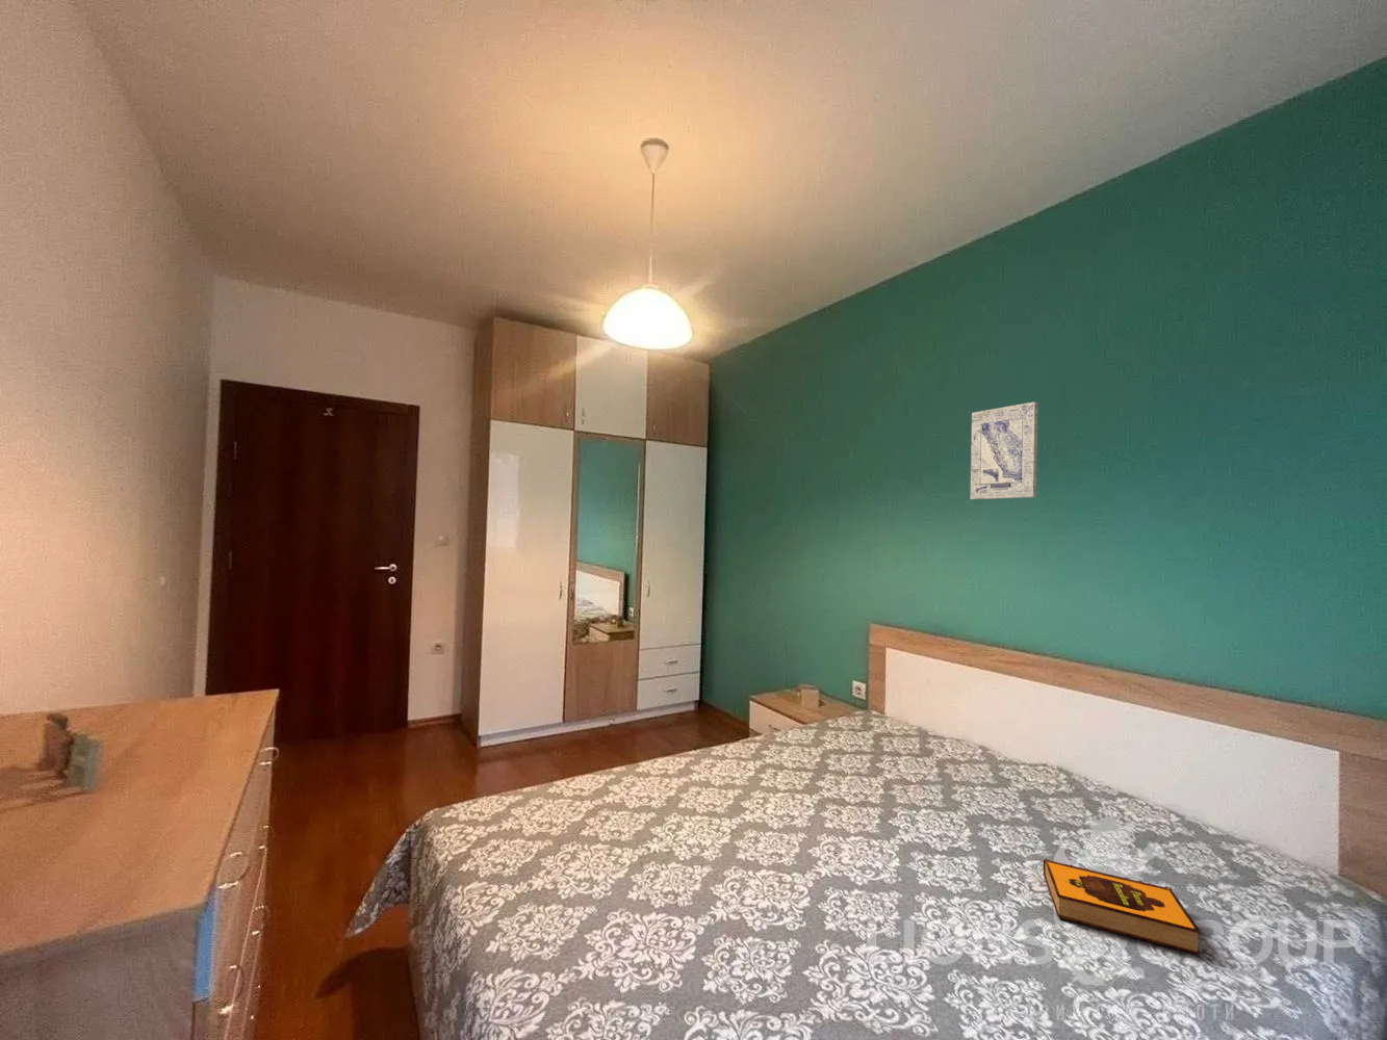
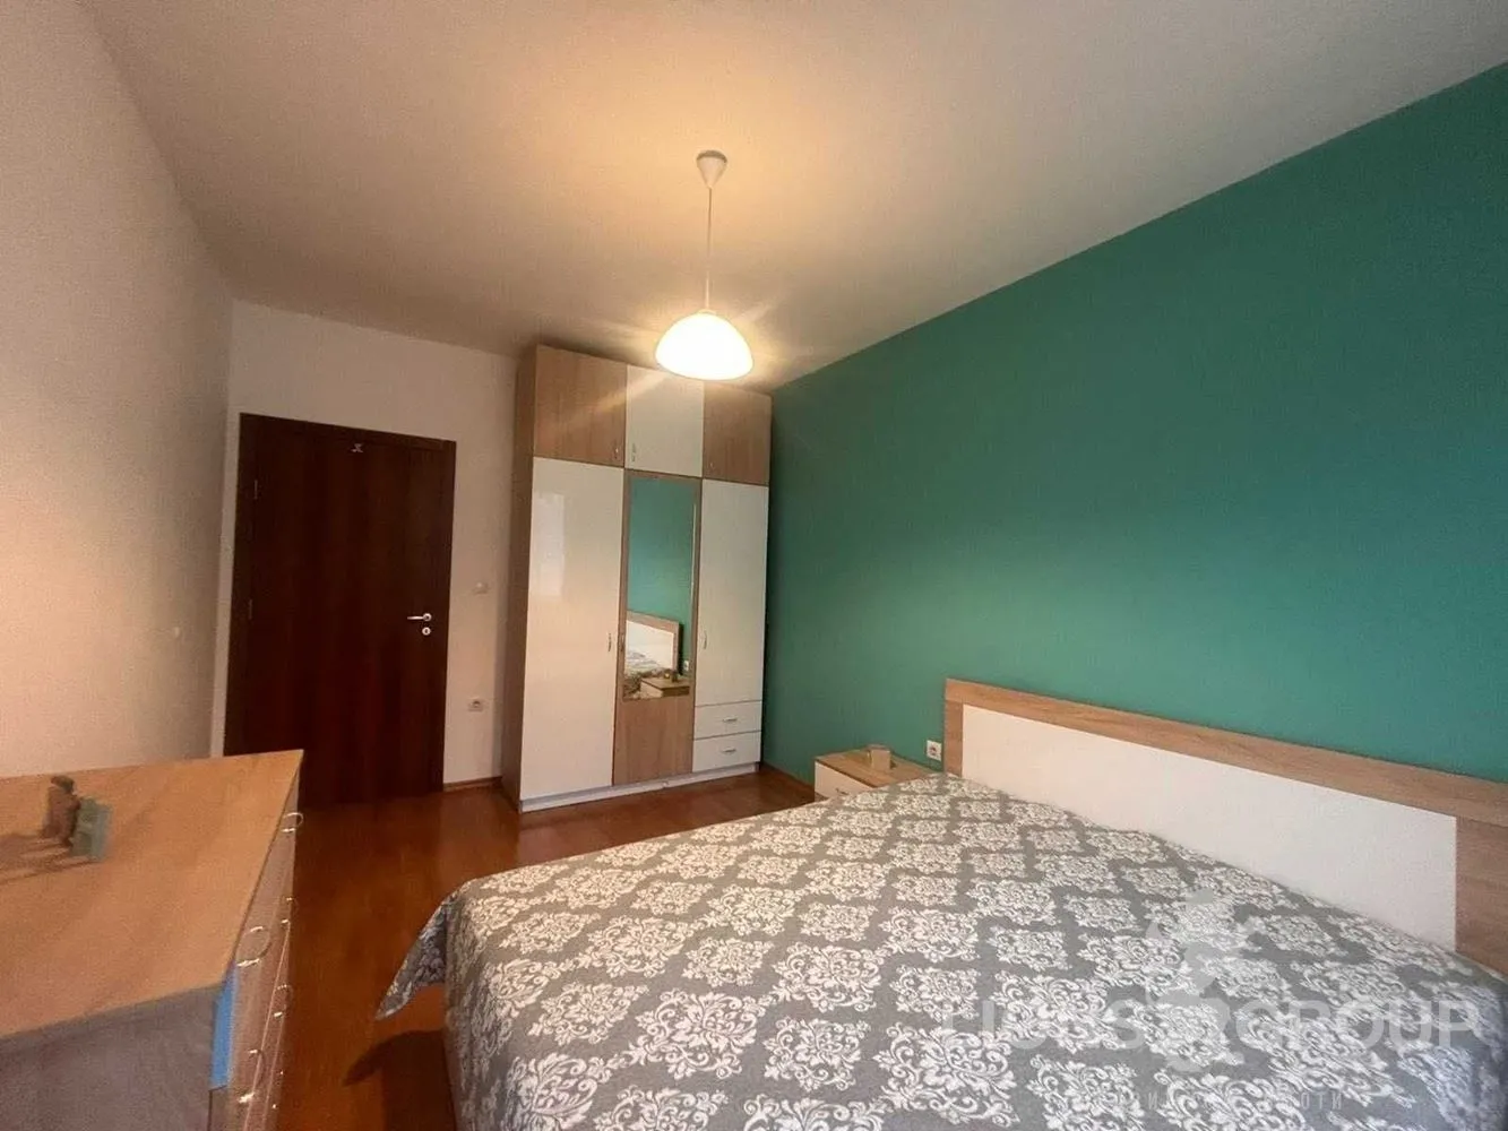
- wall art (1002, 452)
- hardback book (1114, 899)
